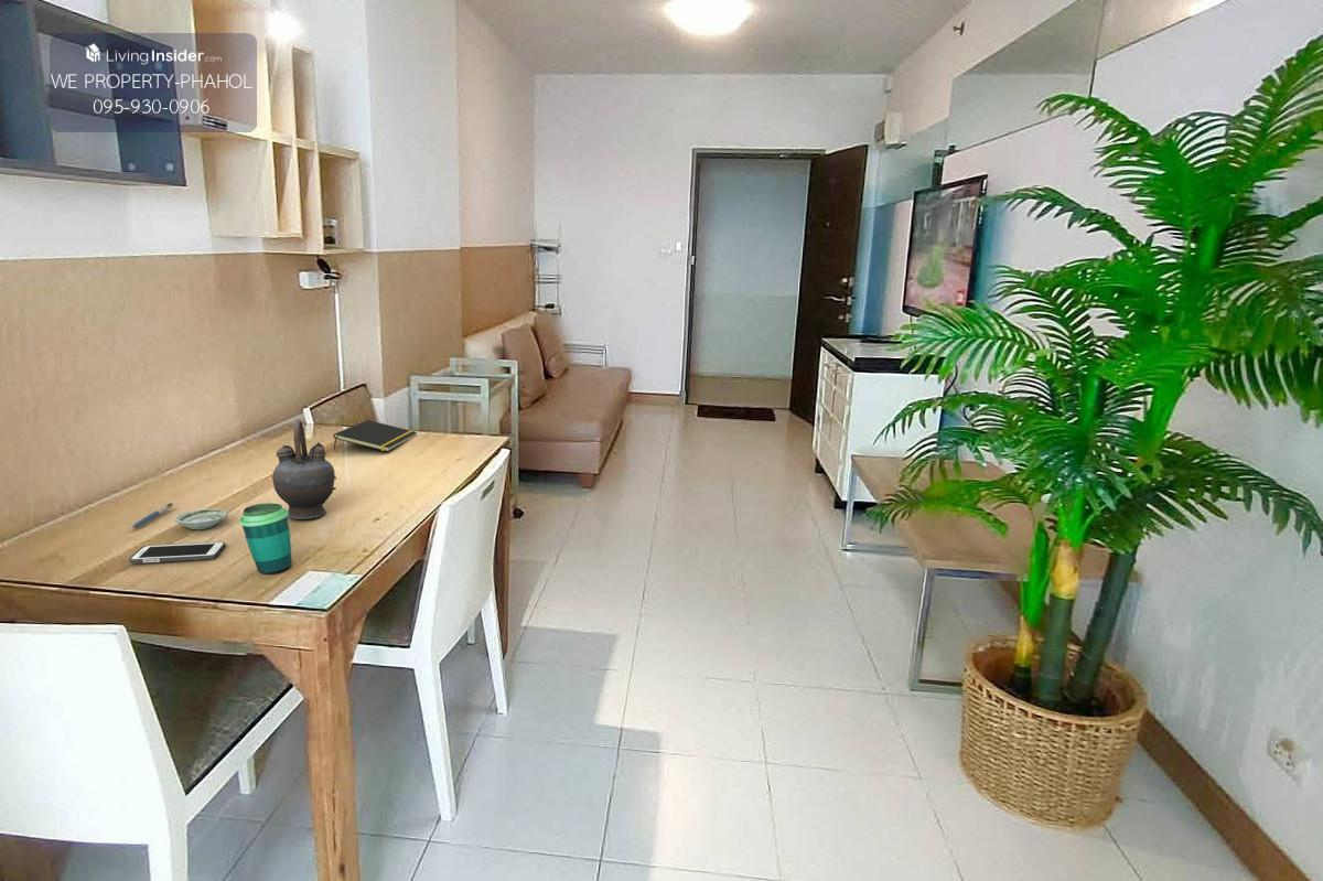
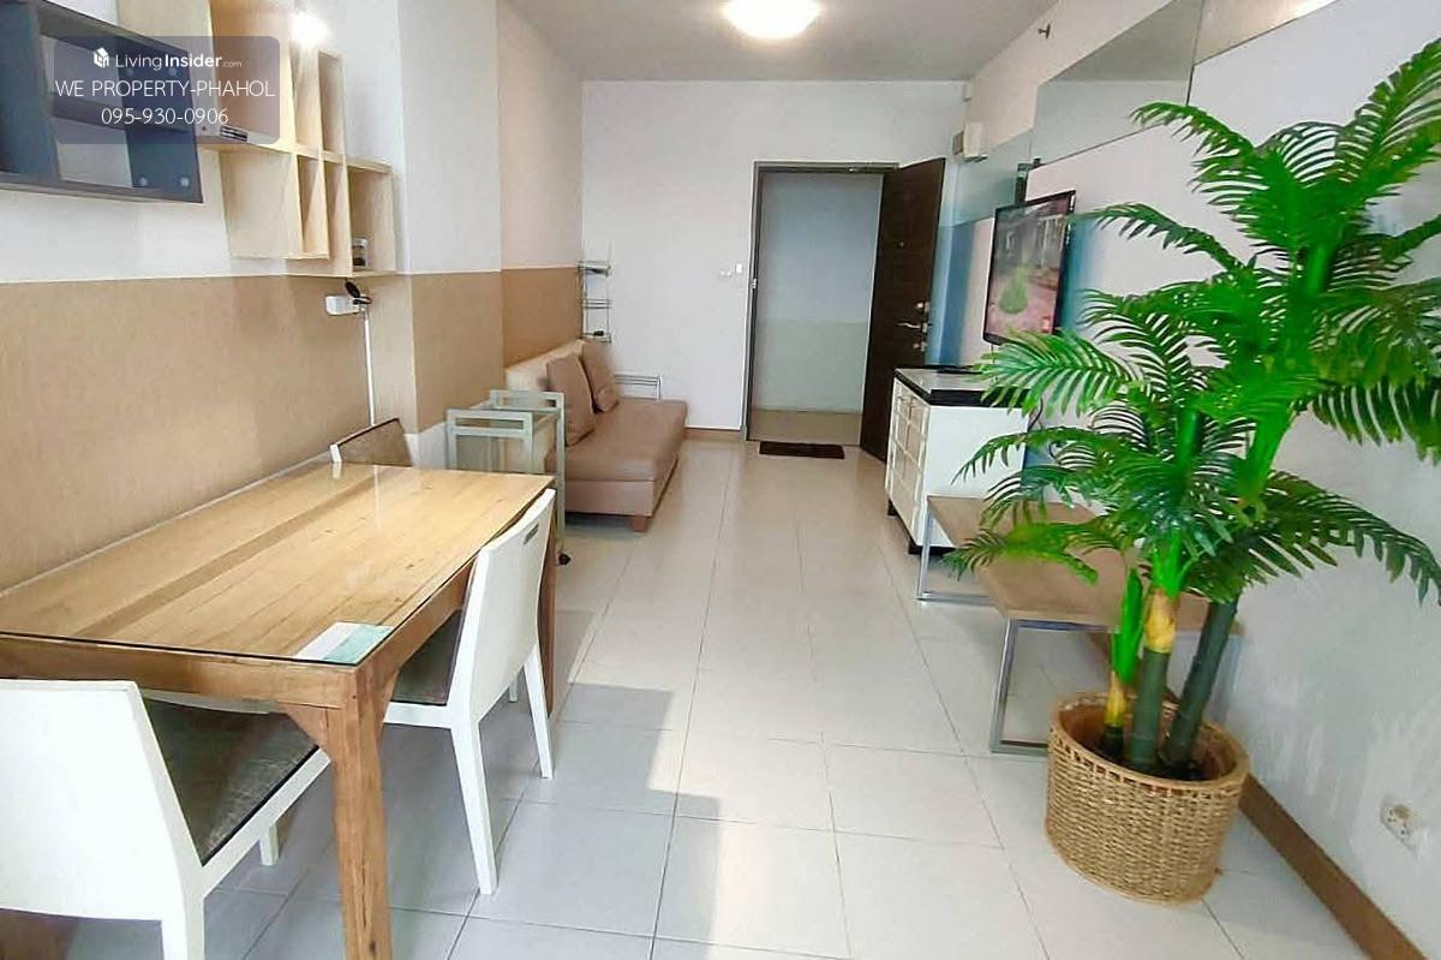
- saucer (202, 519)
- cup (266, 538)
- notepad (377, 434)
- pen (152, 515)
- cell phone (179, 552)
- teapot (304, 466)
